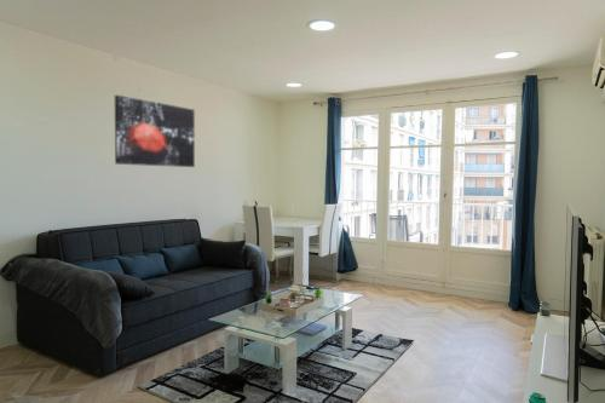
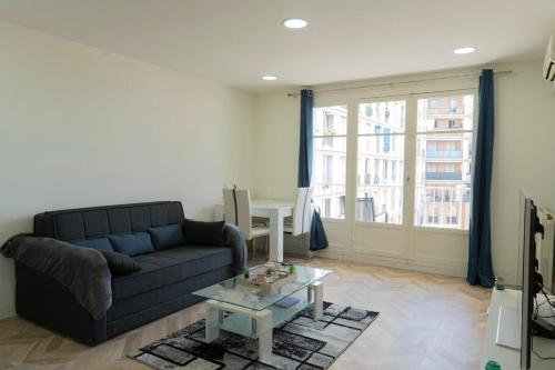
- wall art (157, 134)
